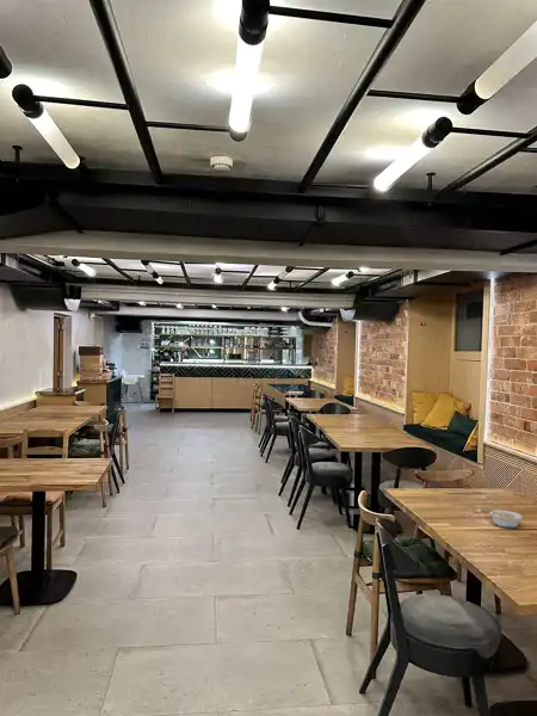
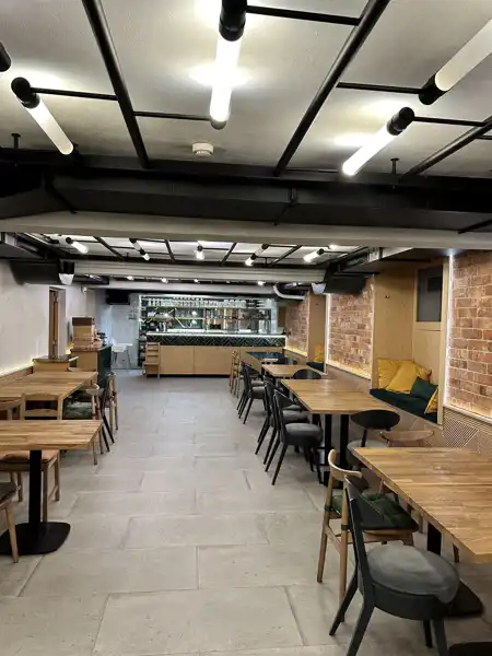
- legume (504, 518)
